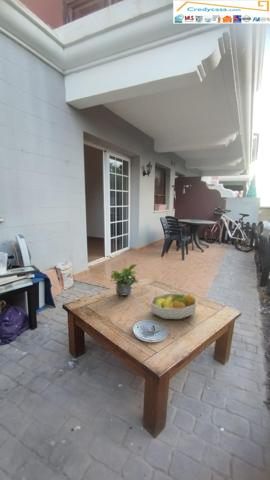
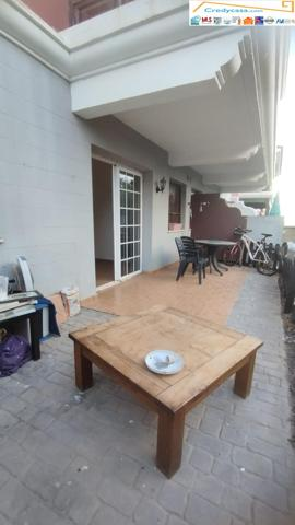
- potted plant (124, 281)
- fruit bowl (173, 304)
